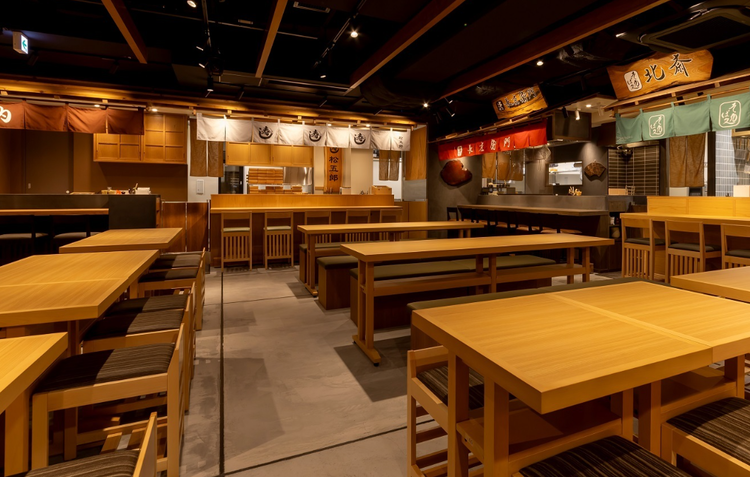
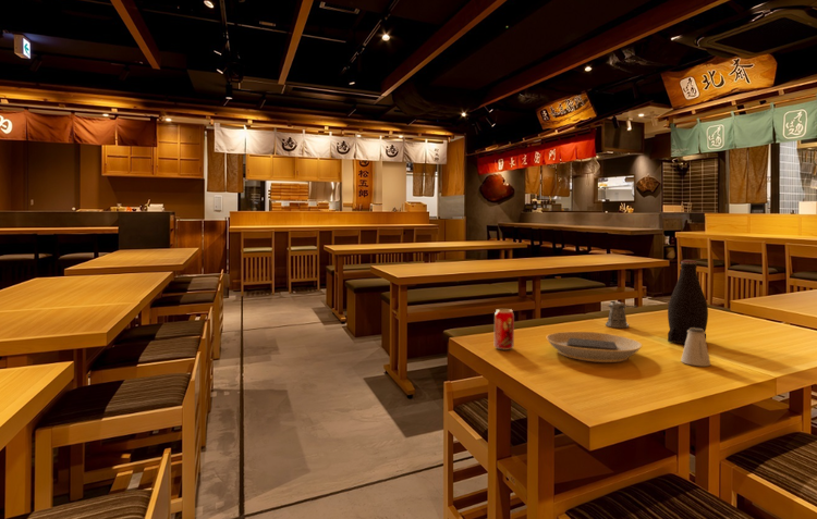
+ bottle (687, 300)
+ pepper shaker (619, 313)
+ saltshaker (695, 345)
+ plate (592, 346)
+ beverage can (503, 329)
